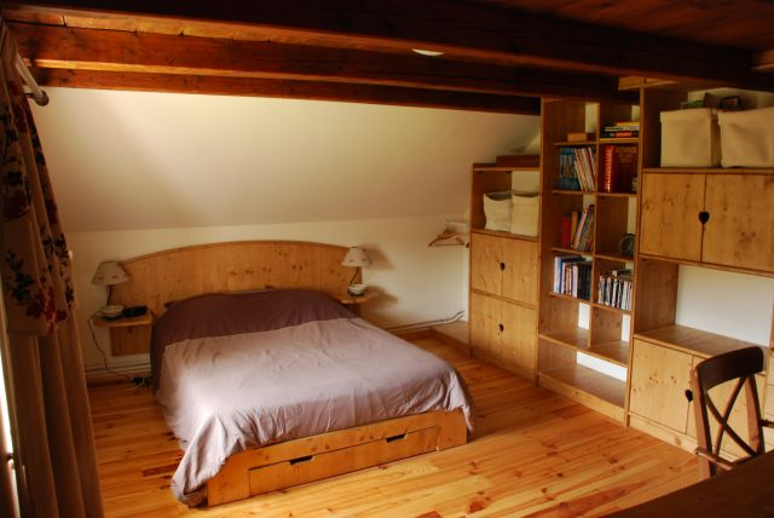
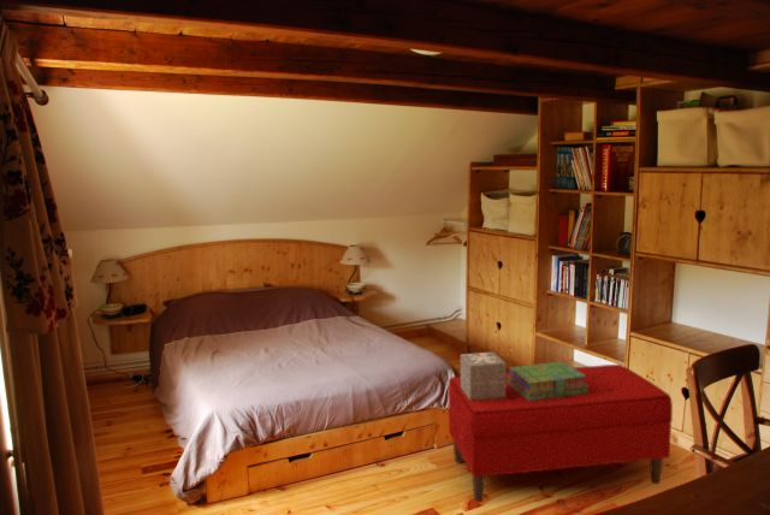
+ bench (553, 428)
+ stack of books (546, 379)
+ decorative box (482, 375)
